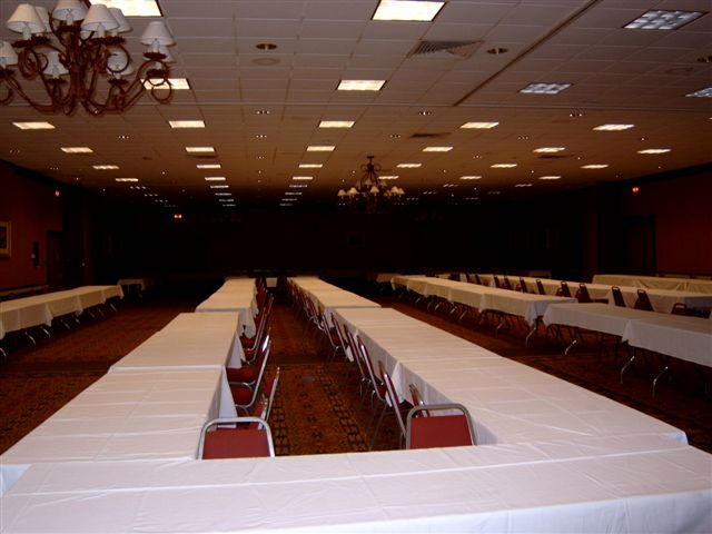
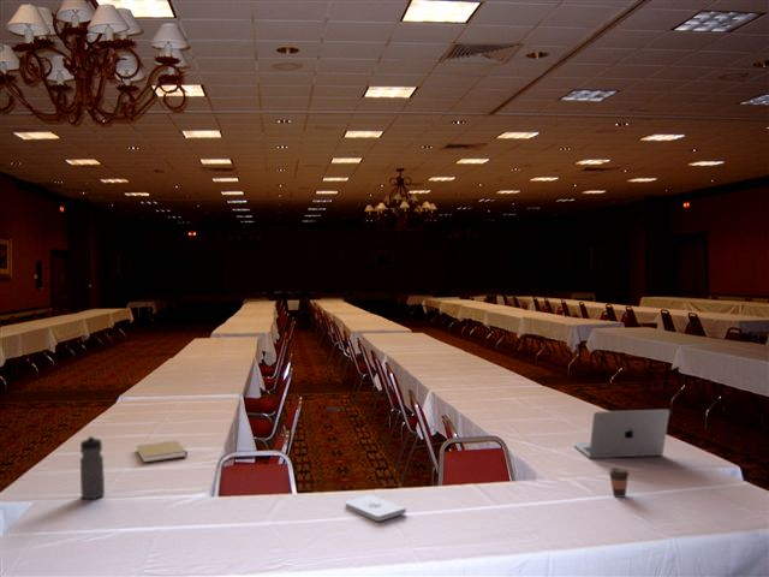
+ coffee cup (619, 482)
+ notepad (374, 507)
+ water bottle (91, 465)
+ book (161, 451)
+ laptop (619, 428)
